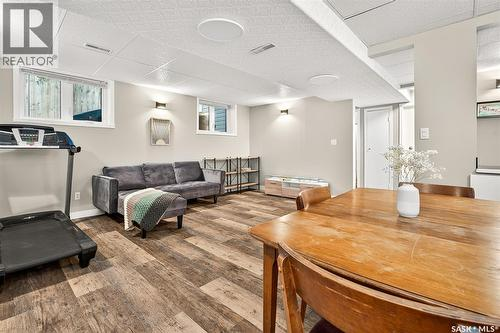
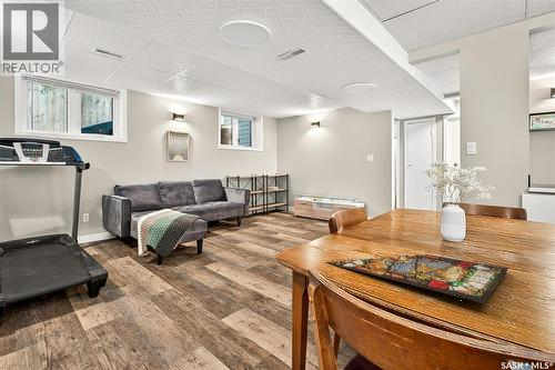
+ stained glass panel (403, 262)
